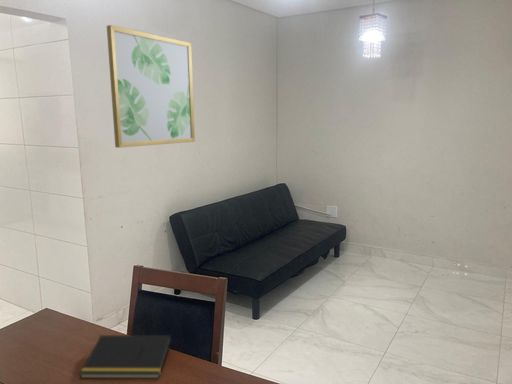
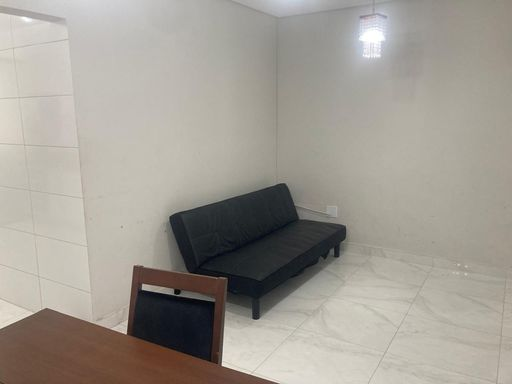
- wall art (156, 90)
- notepad (127, 355)
